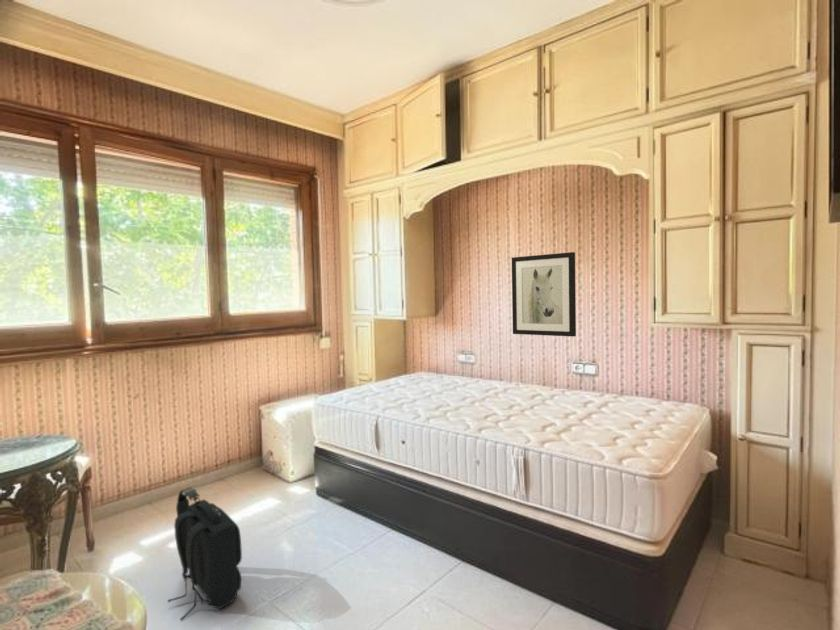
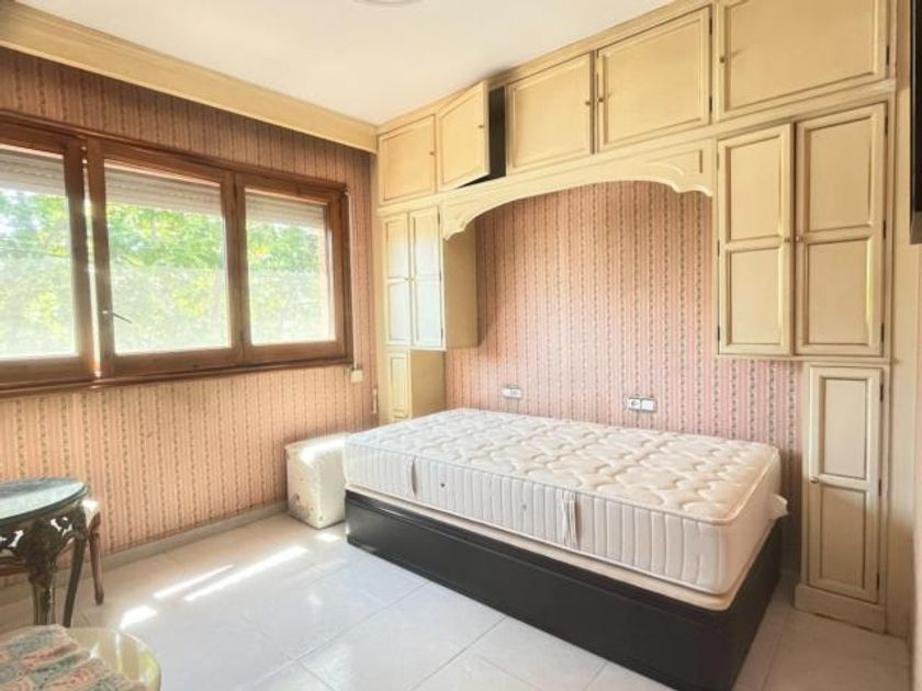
- backpack (197, 545)
- wall art (542, 295)
